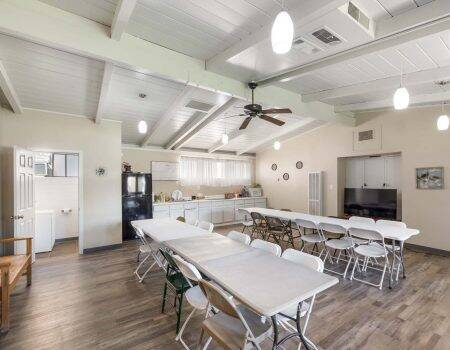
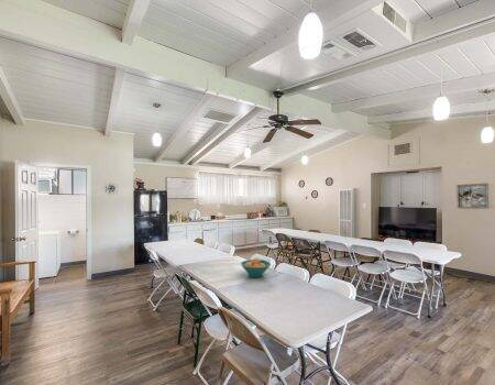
+ fruit bowl (255, 266)
